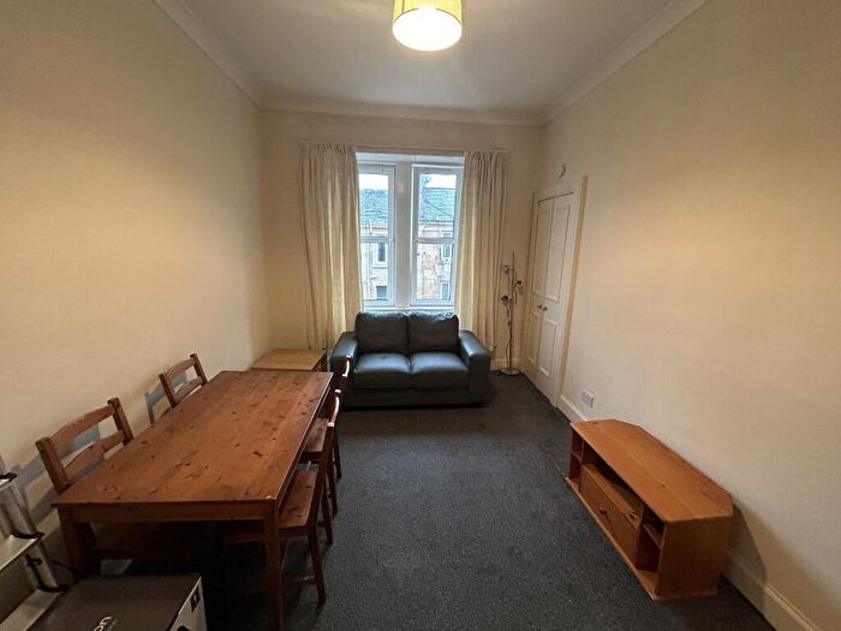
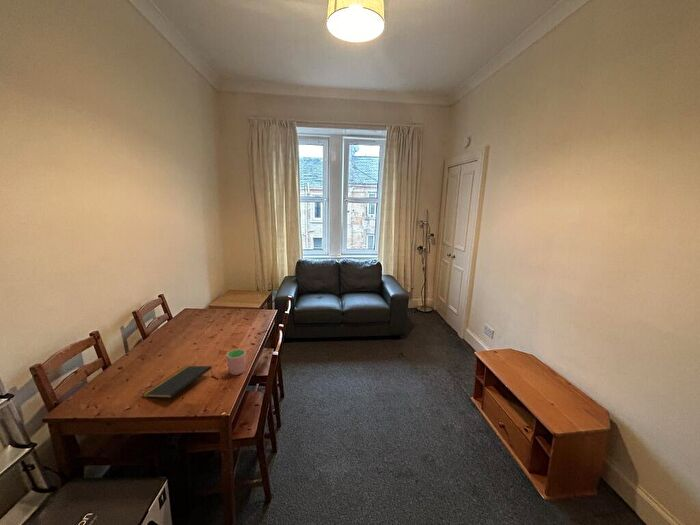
+ notepad (178, 380)
+ cup (236, 360)
